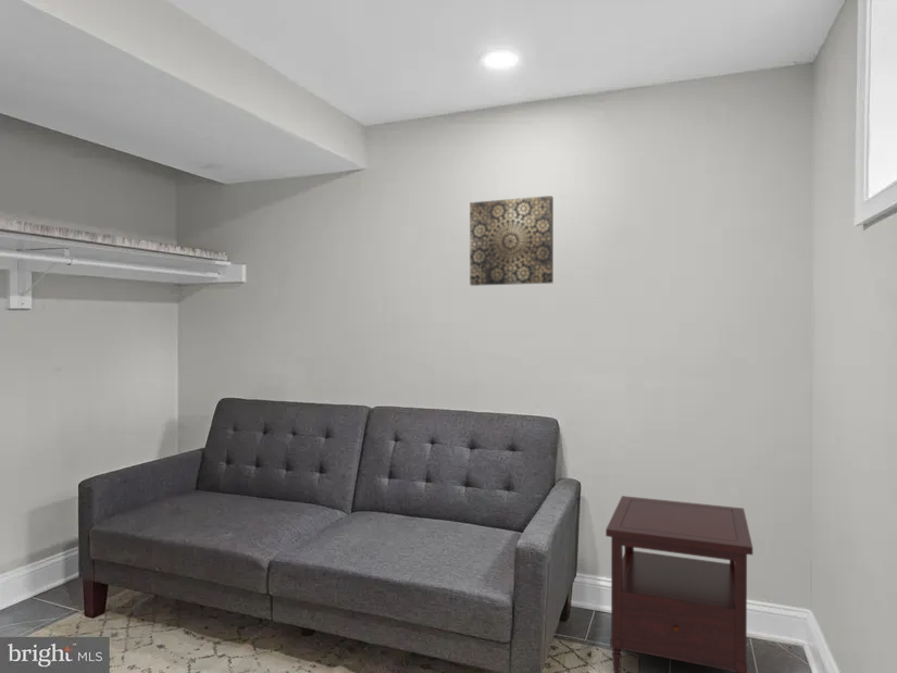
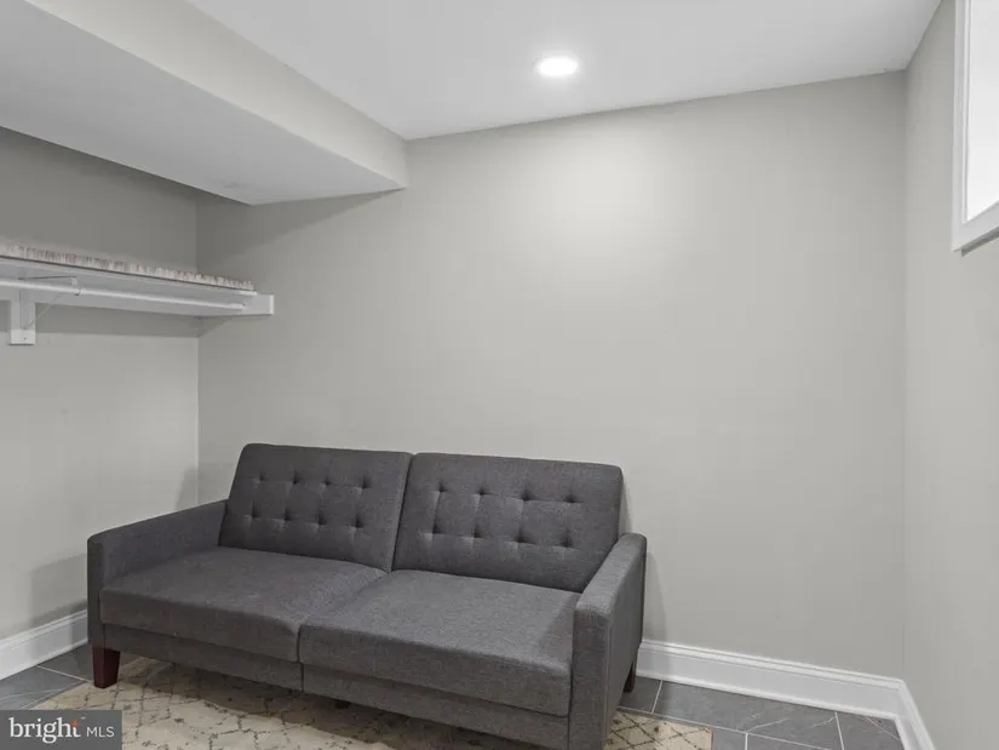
- side table (677, 587)
- wall art (510, 241)
